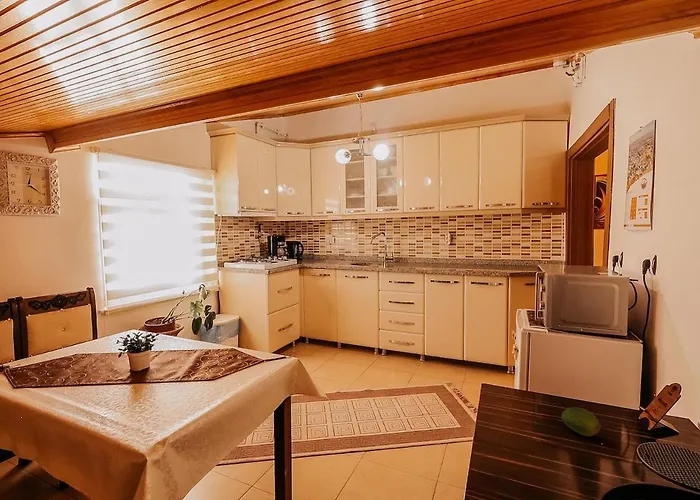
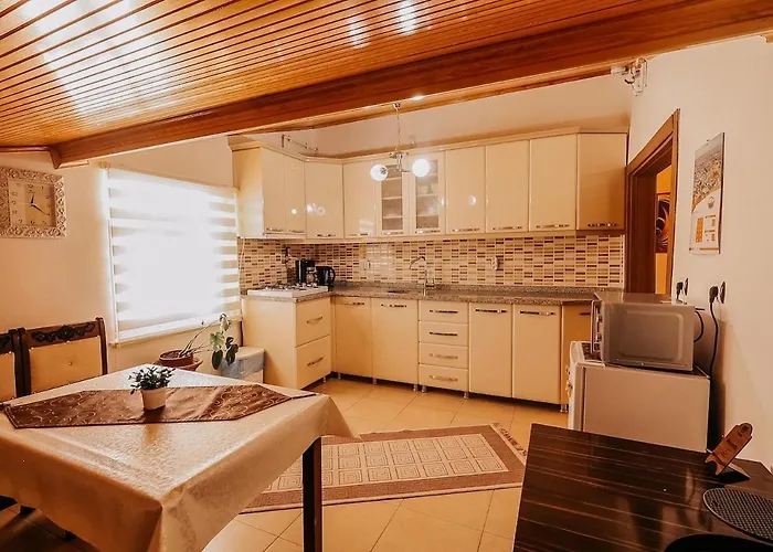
- fruit (580, 420)
